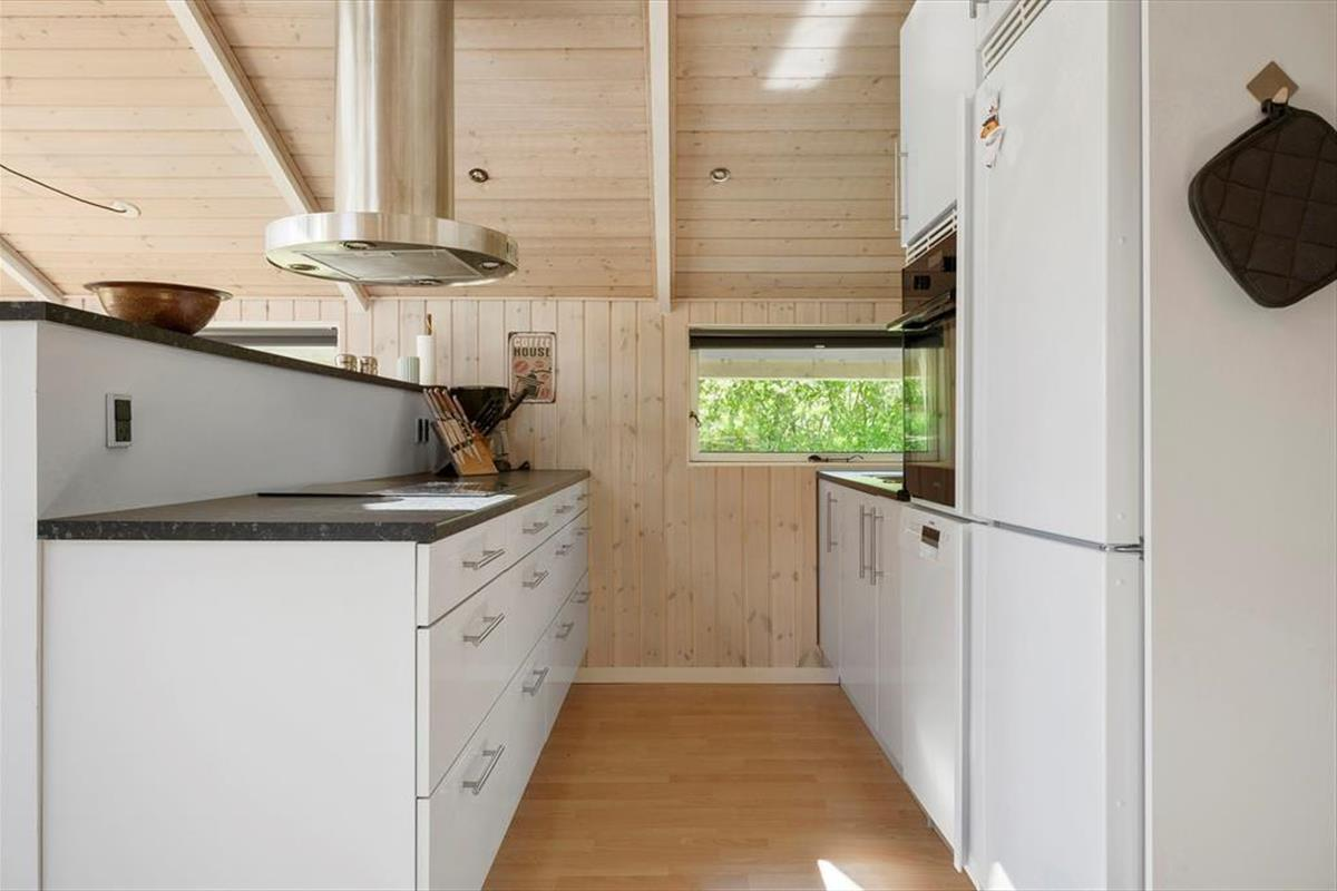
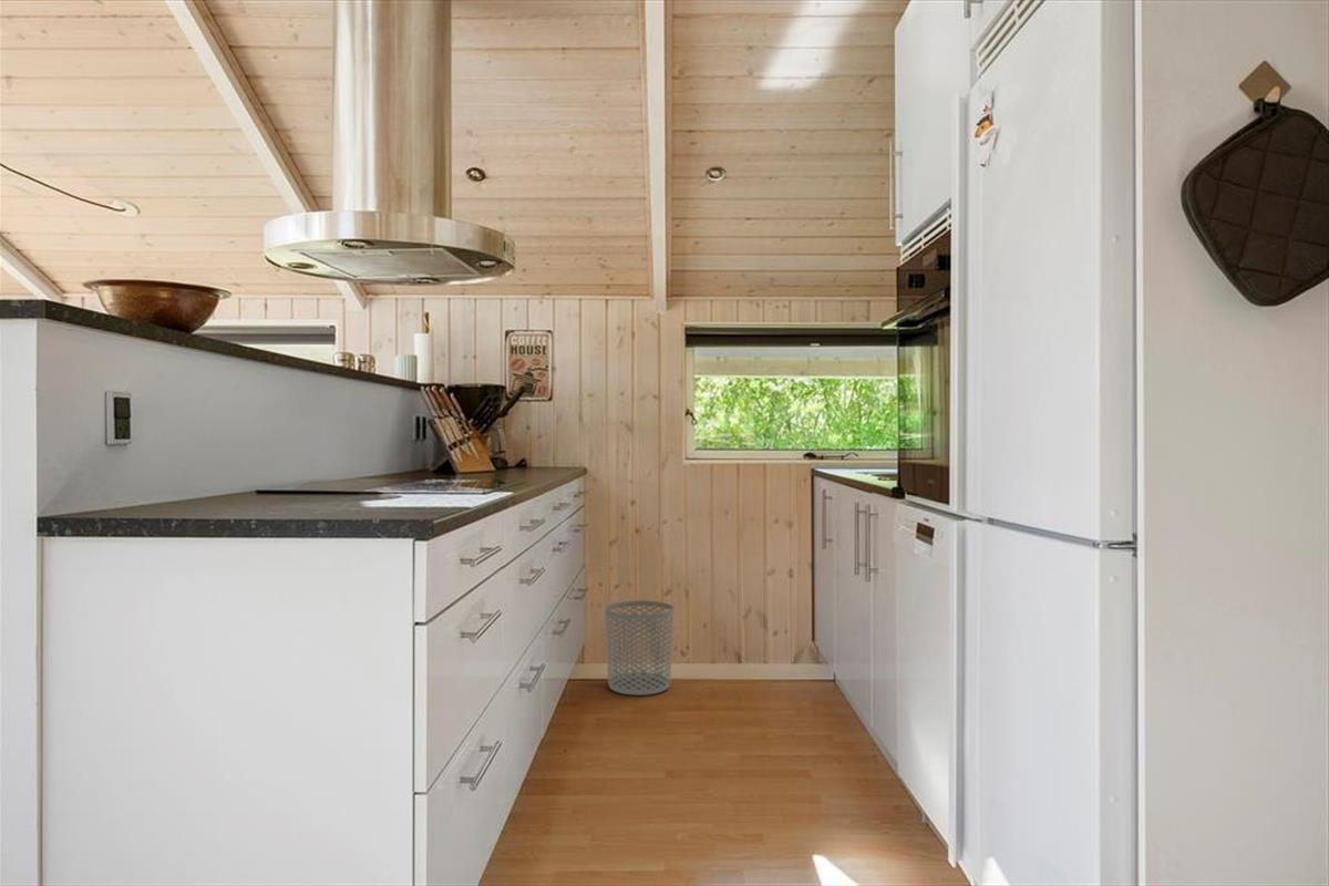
+ waste bin (639, 647)
